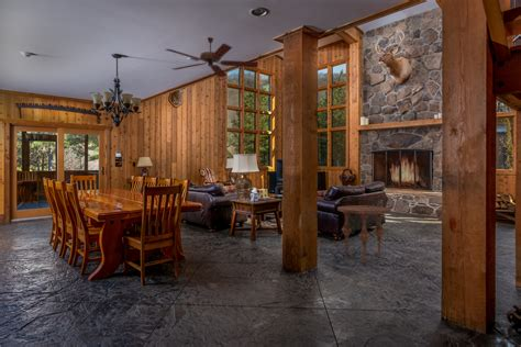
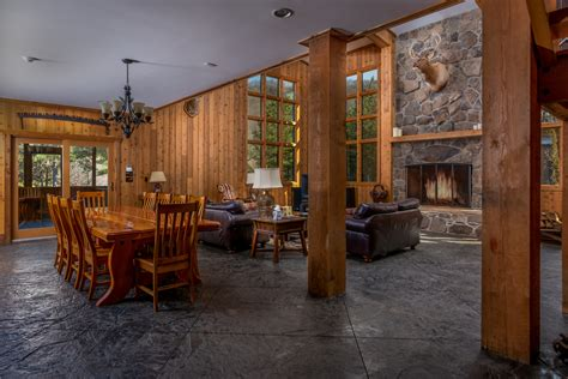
- ceiling fan (213, 53)
- side table (363, 233)
